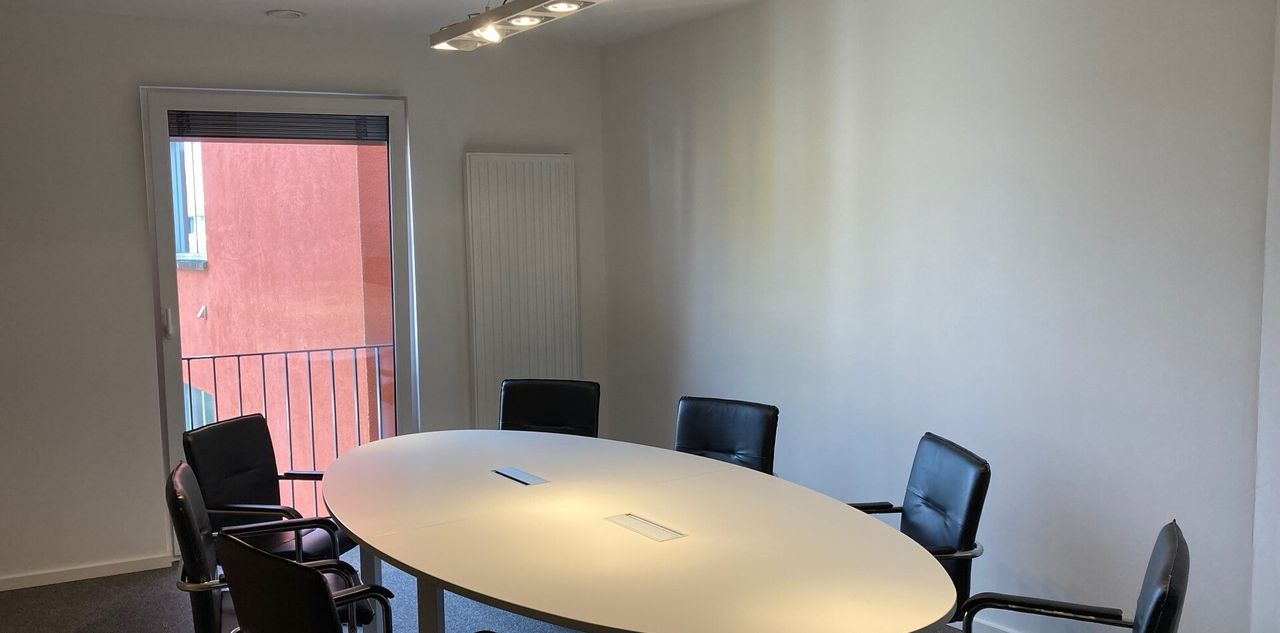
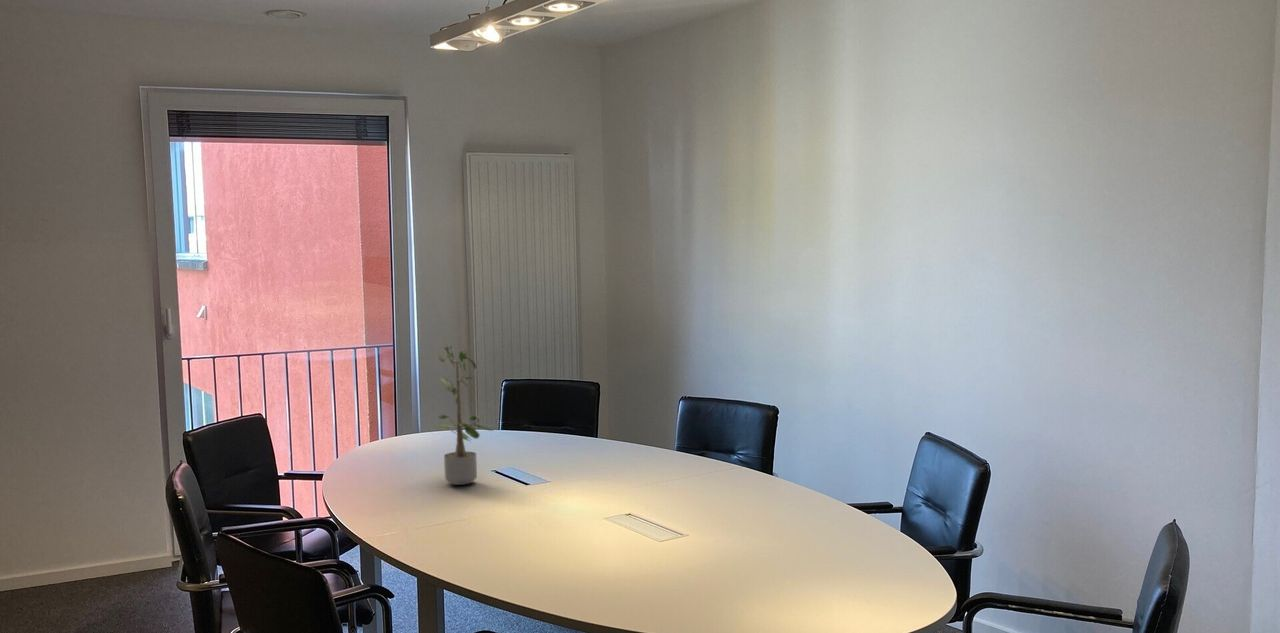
+ potted plant (458, 411)
